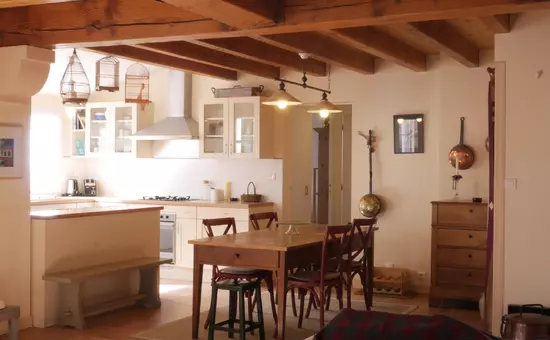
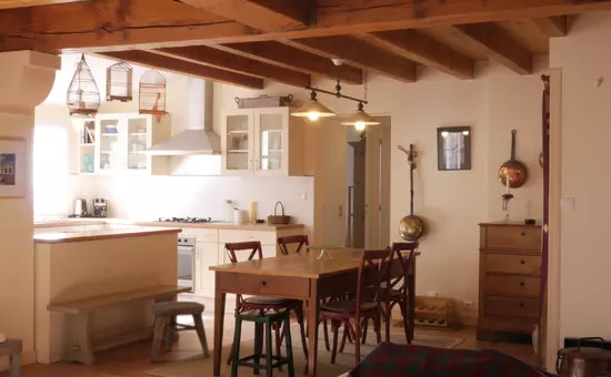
+ stool (174, 330)
